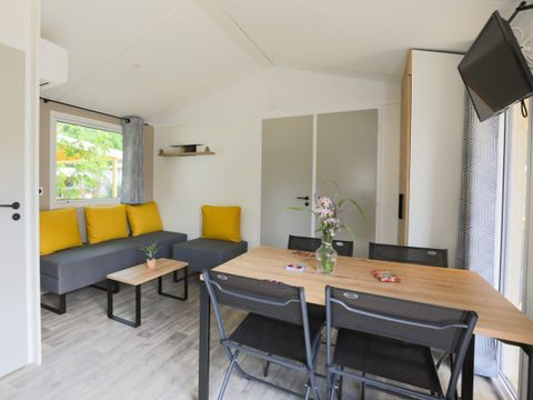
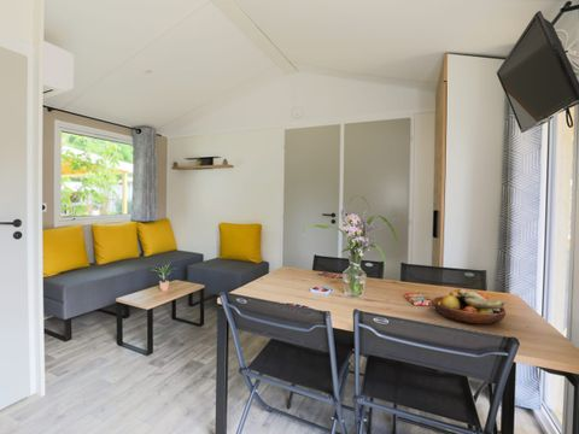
+ fruit bowl (467, 301)
